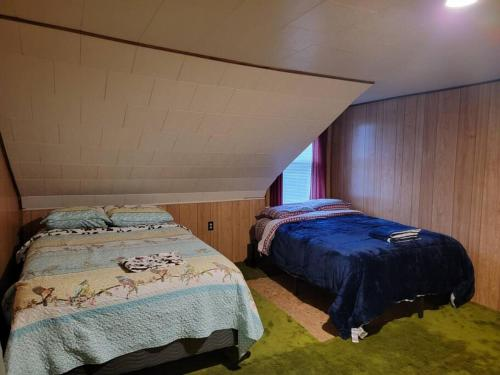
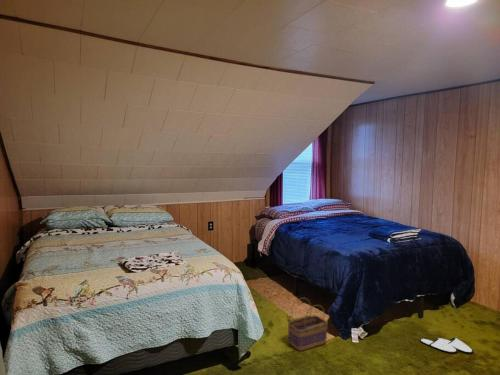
+ basket (307, 322)
+ slippers (446, 342)
